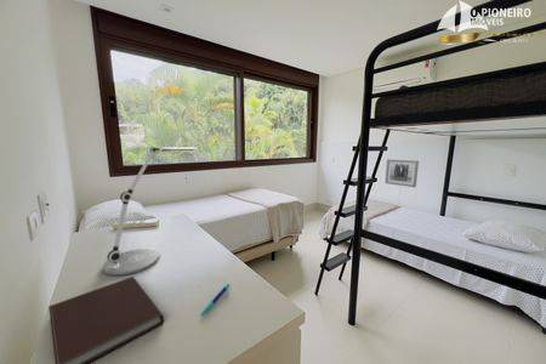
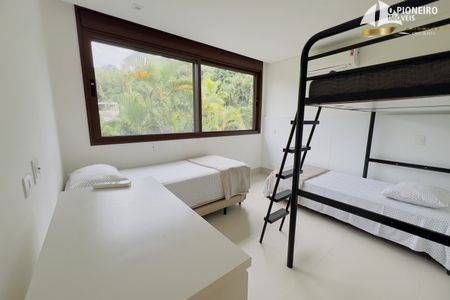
- notebook (104, 314)
- wall art (400, 172)
- desk lamp (131, 198)
- pen (215, 298)
